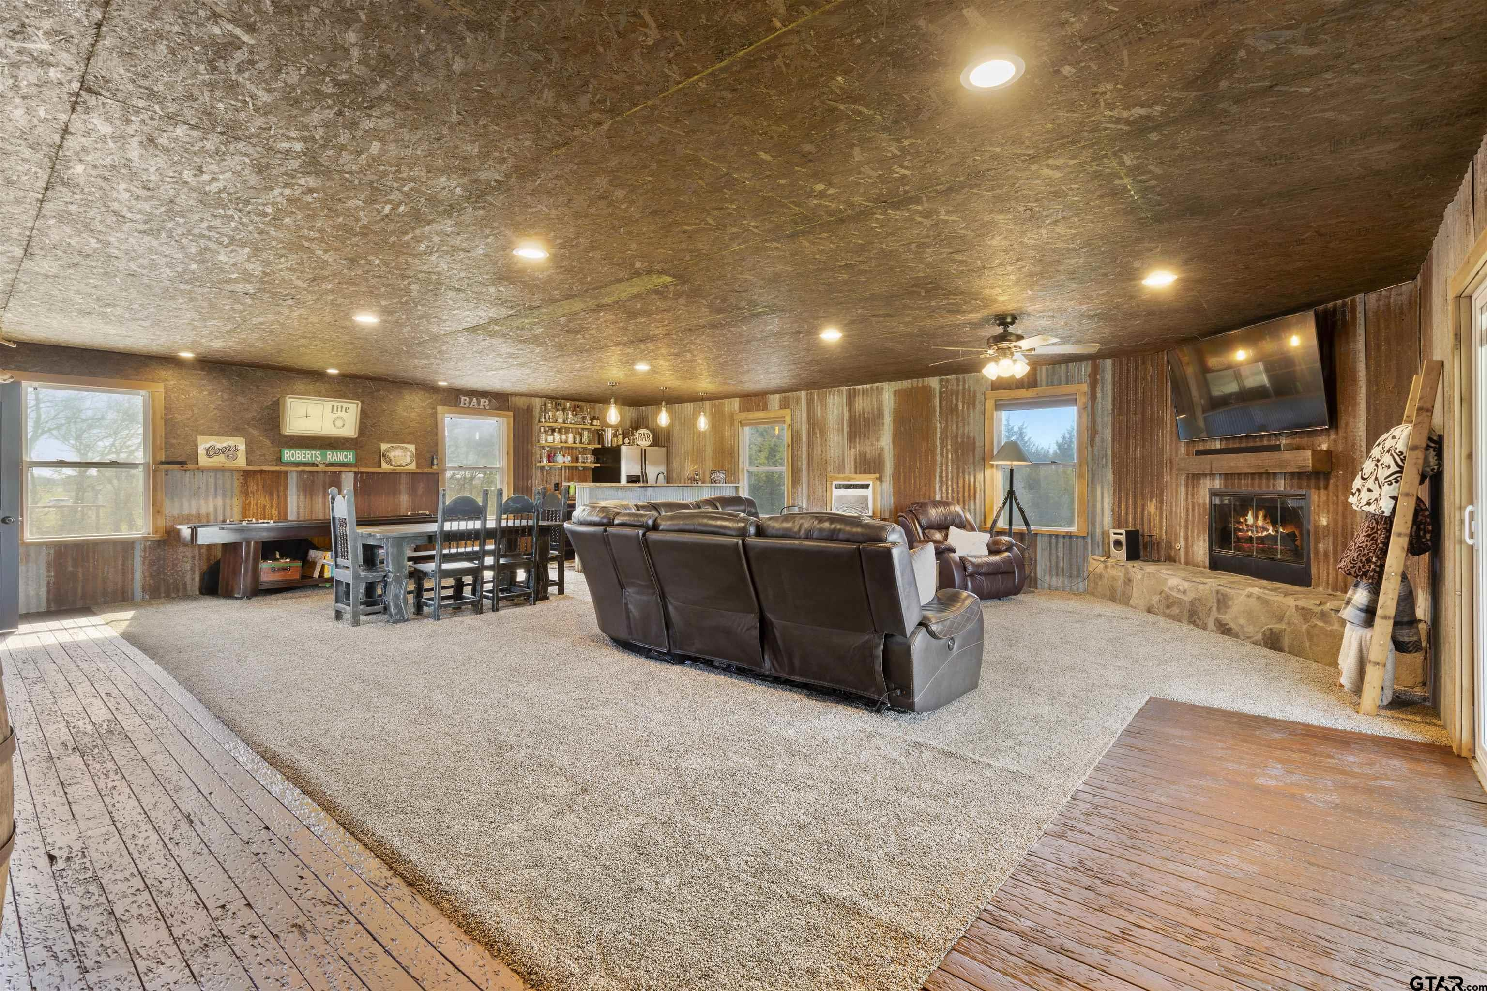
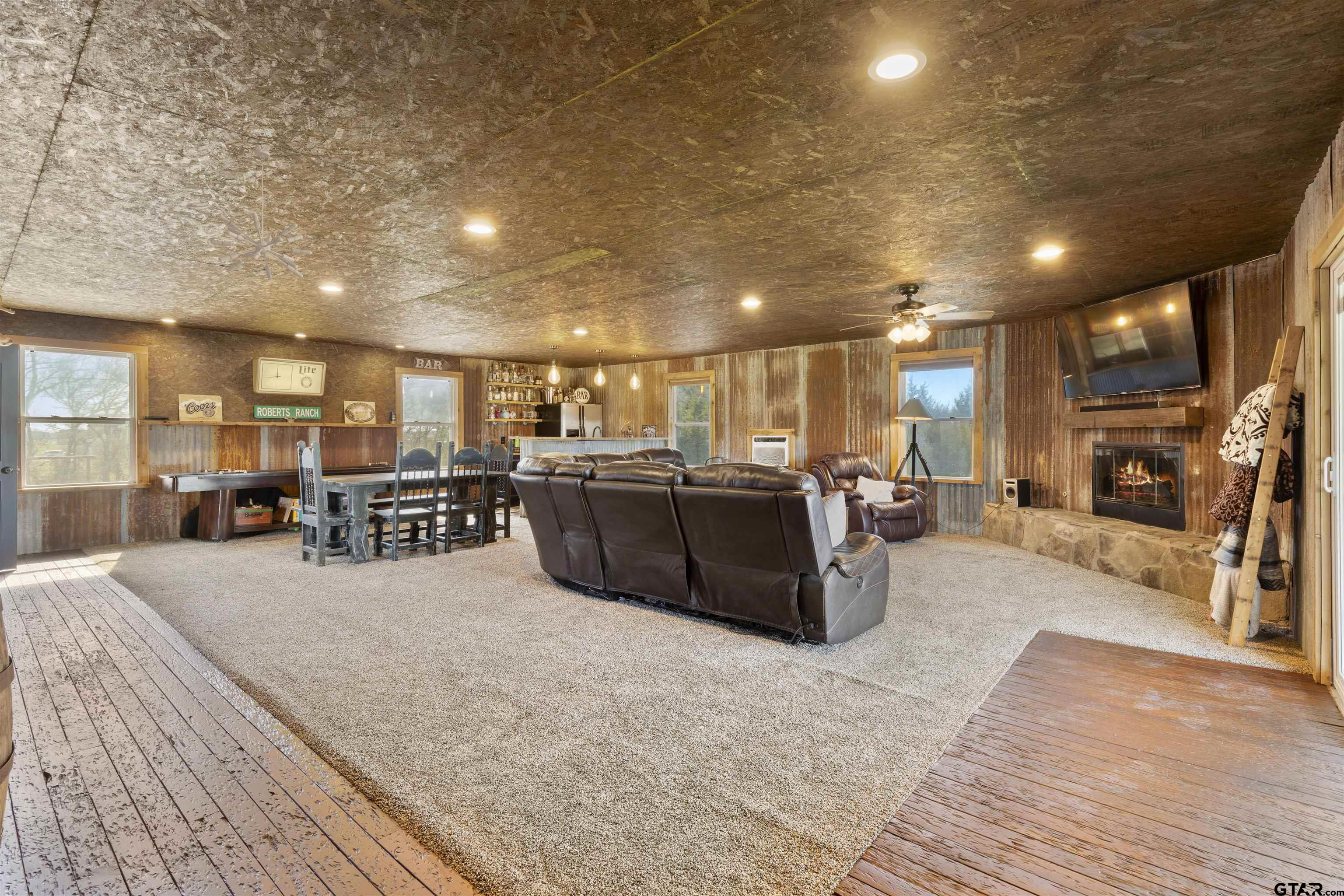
+ chandelier (262, 211)
